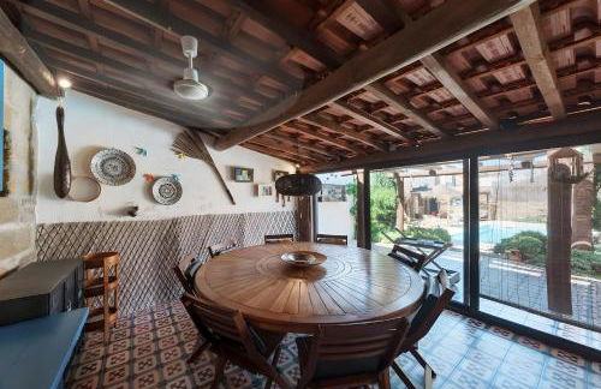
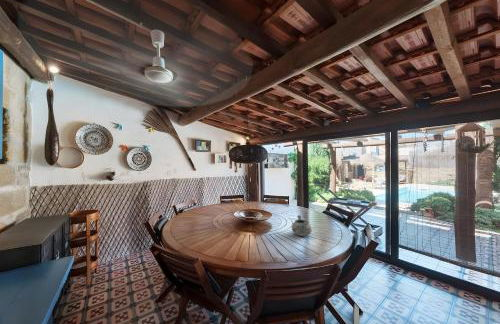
+ bowl (301, 226)
